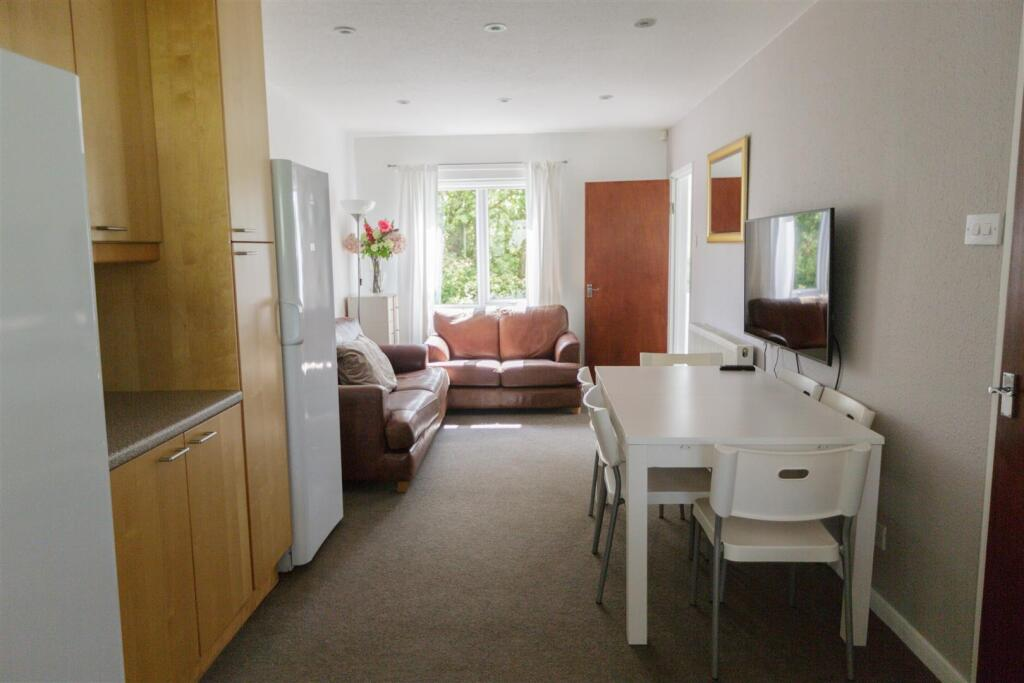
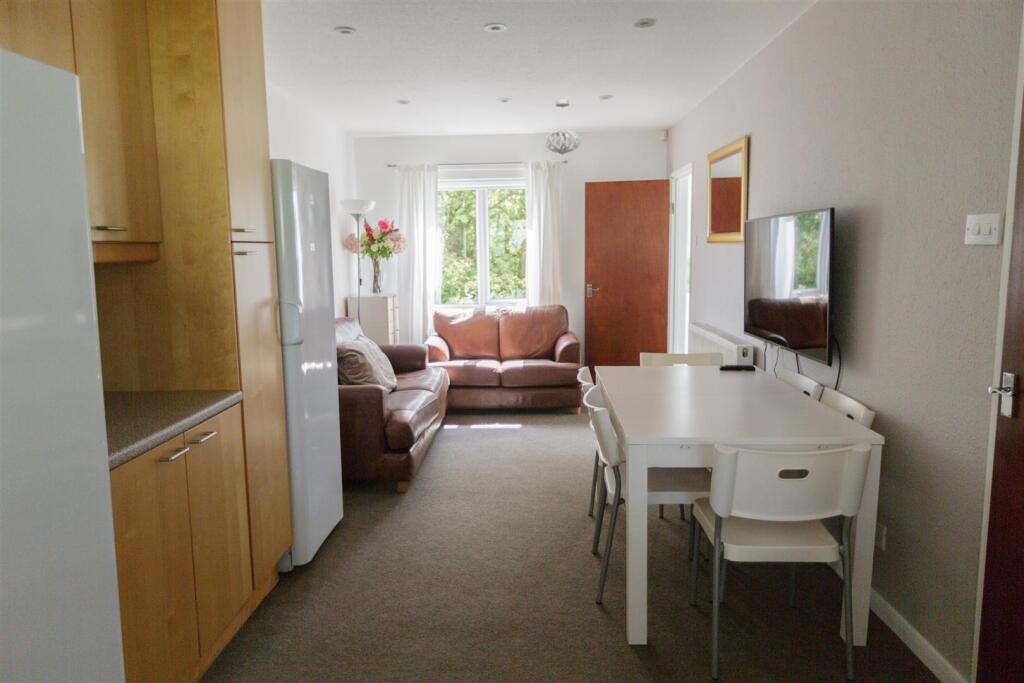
+ pendant light (562, 128)
